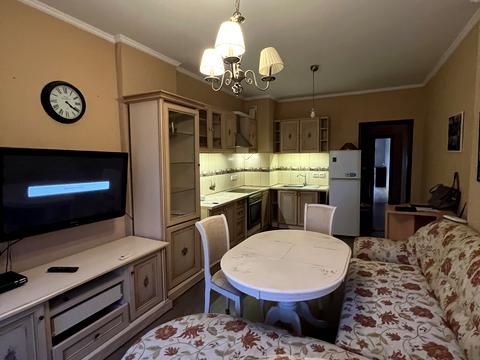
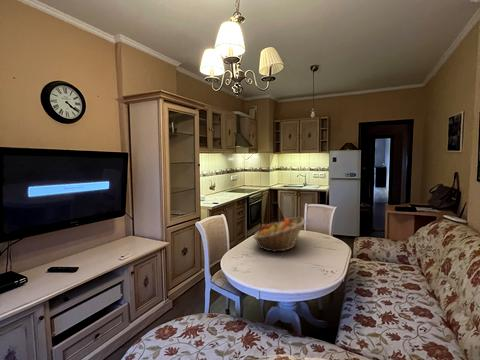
+ fruit basket (279, 232)
